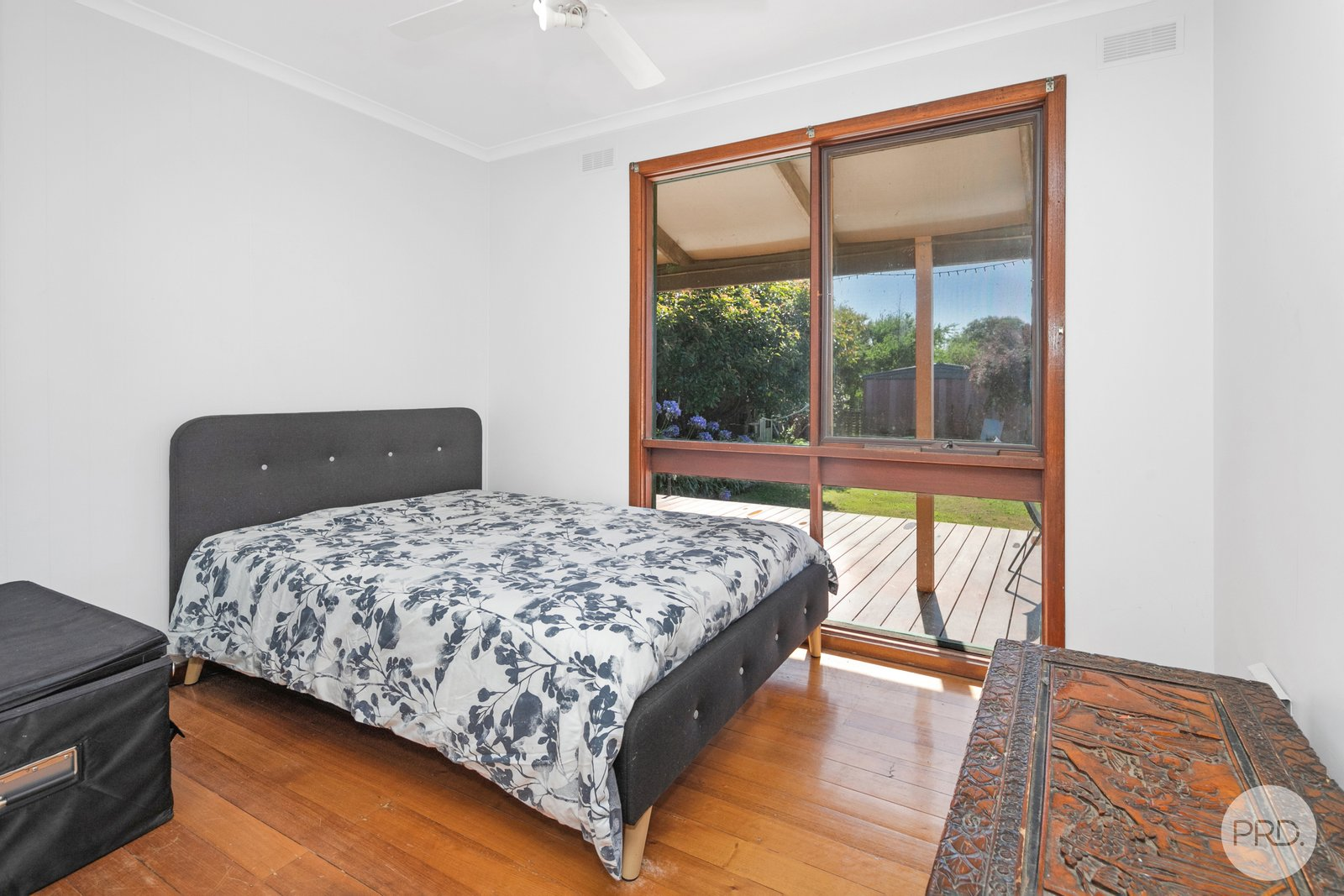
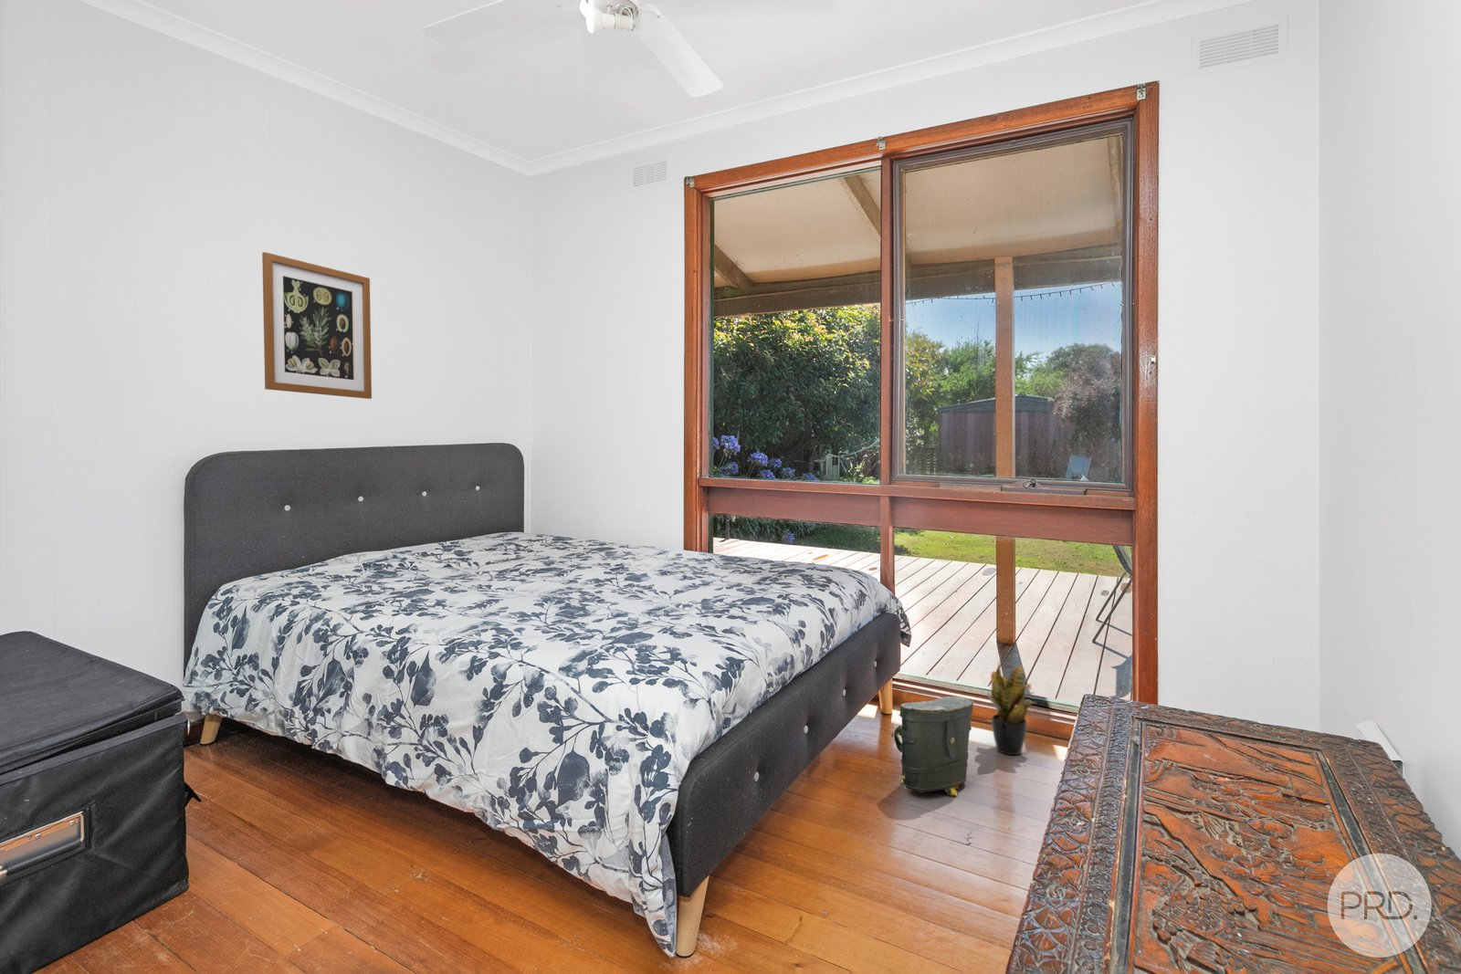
+ potted plant (1011, 705)
+ wall art (321, 329)
+ bag (933, 741)
